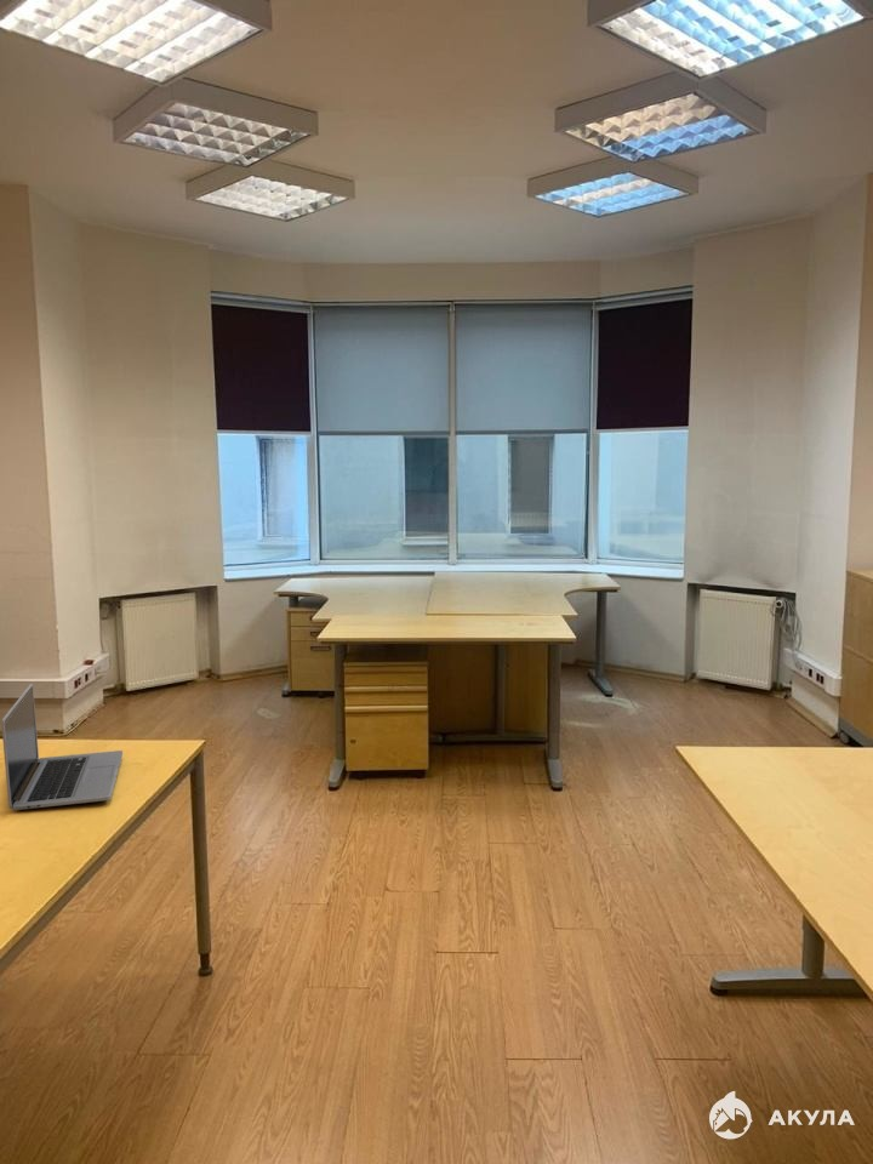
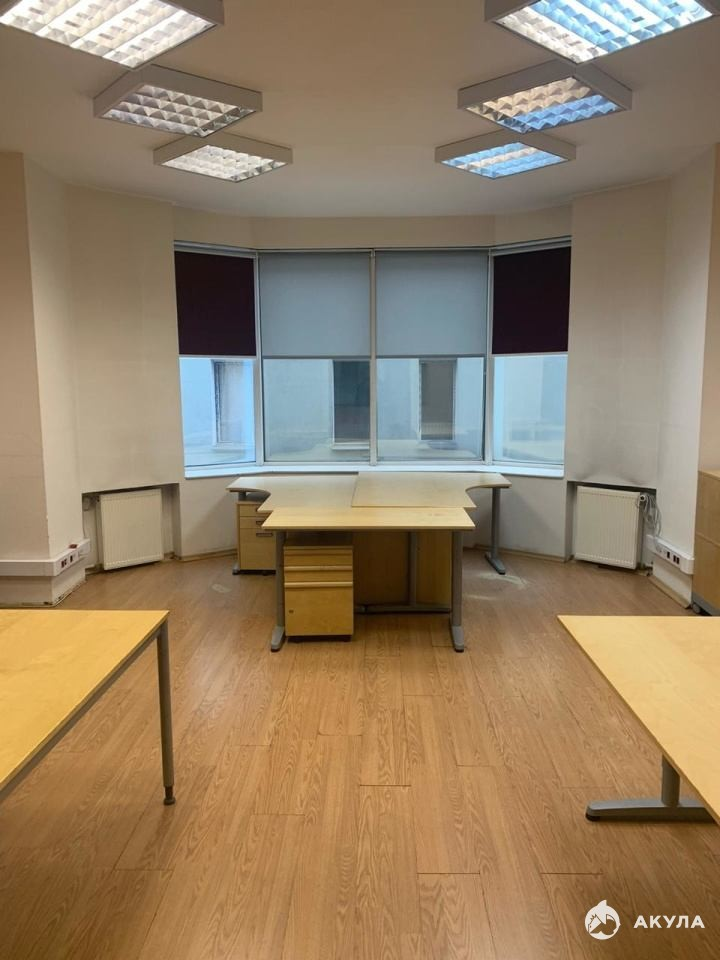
- laptop (68, 755)
